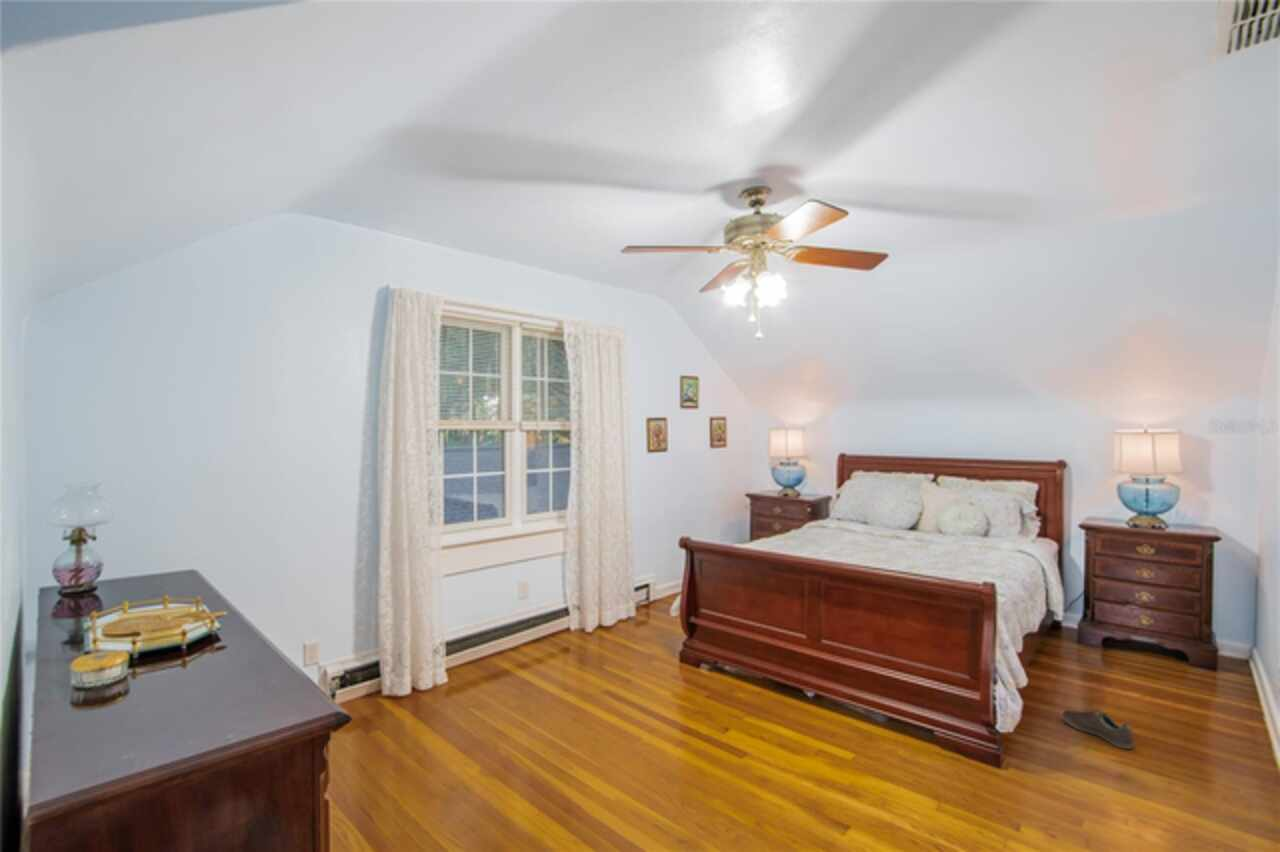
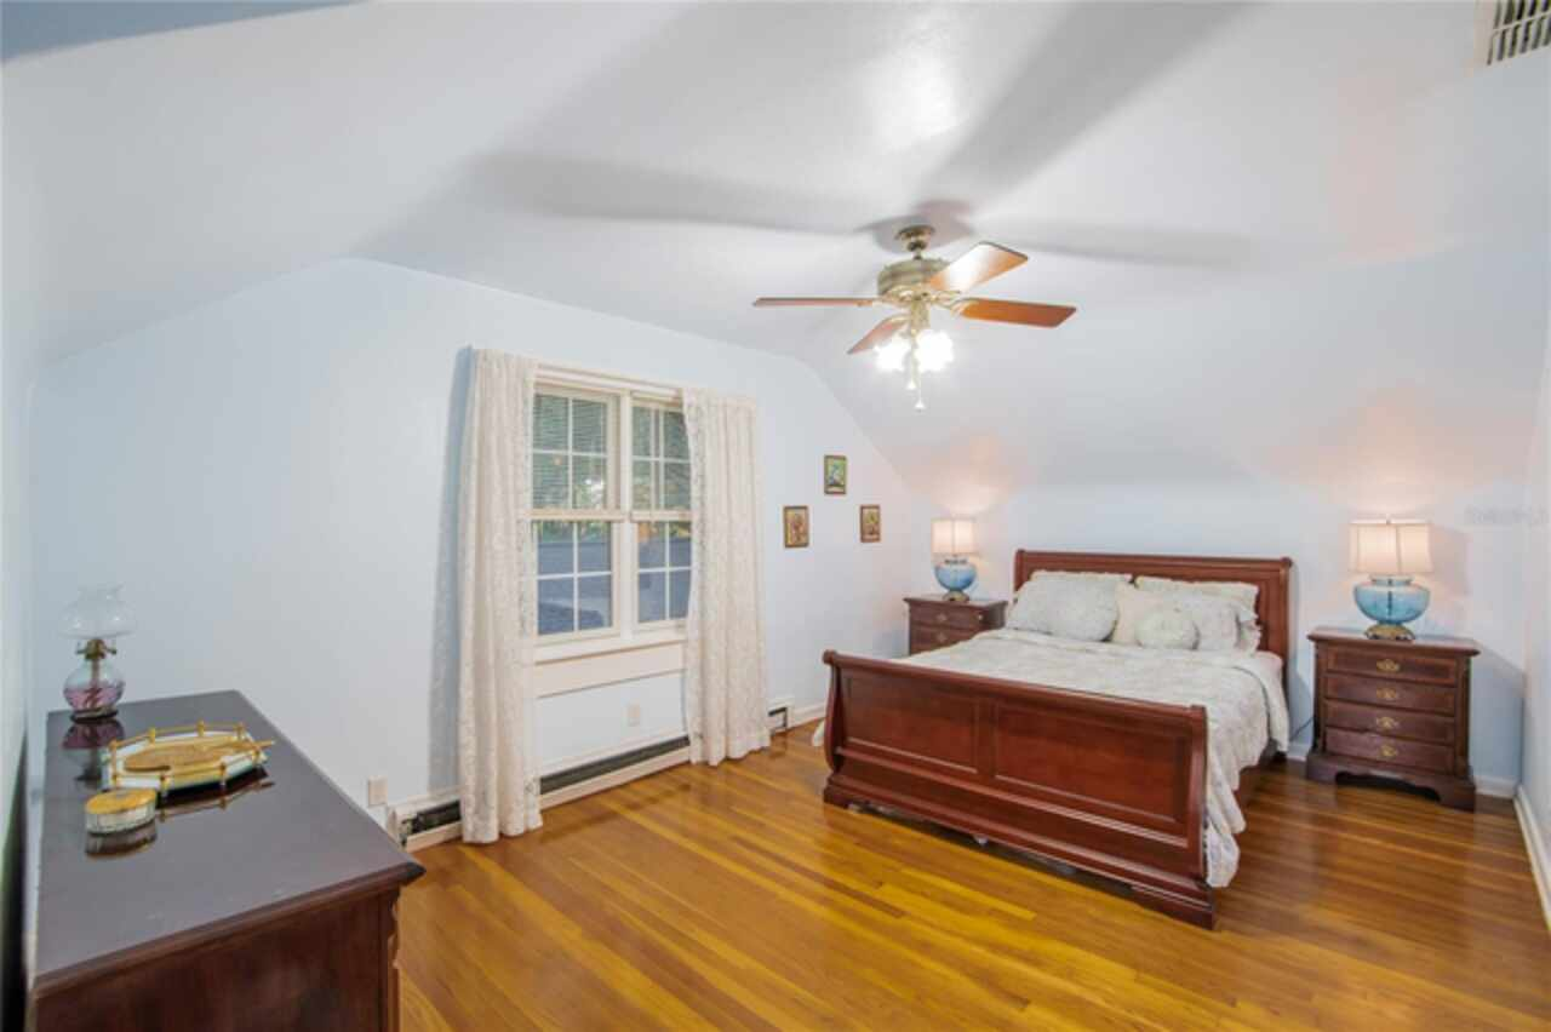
- sneaker (1097, 721)
